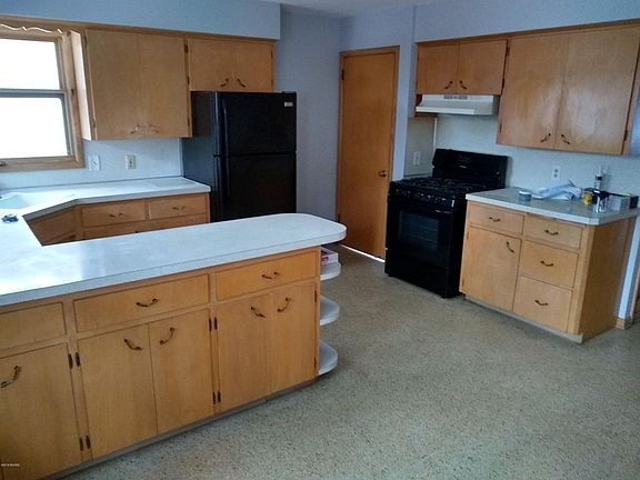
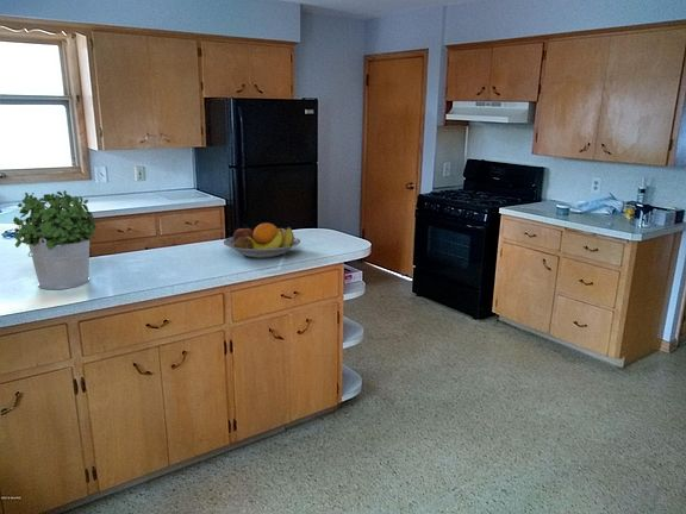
+ fruit bowl (262, 237)
+ potted plant (54, 238)
